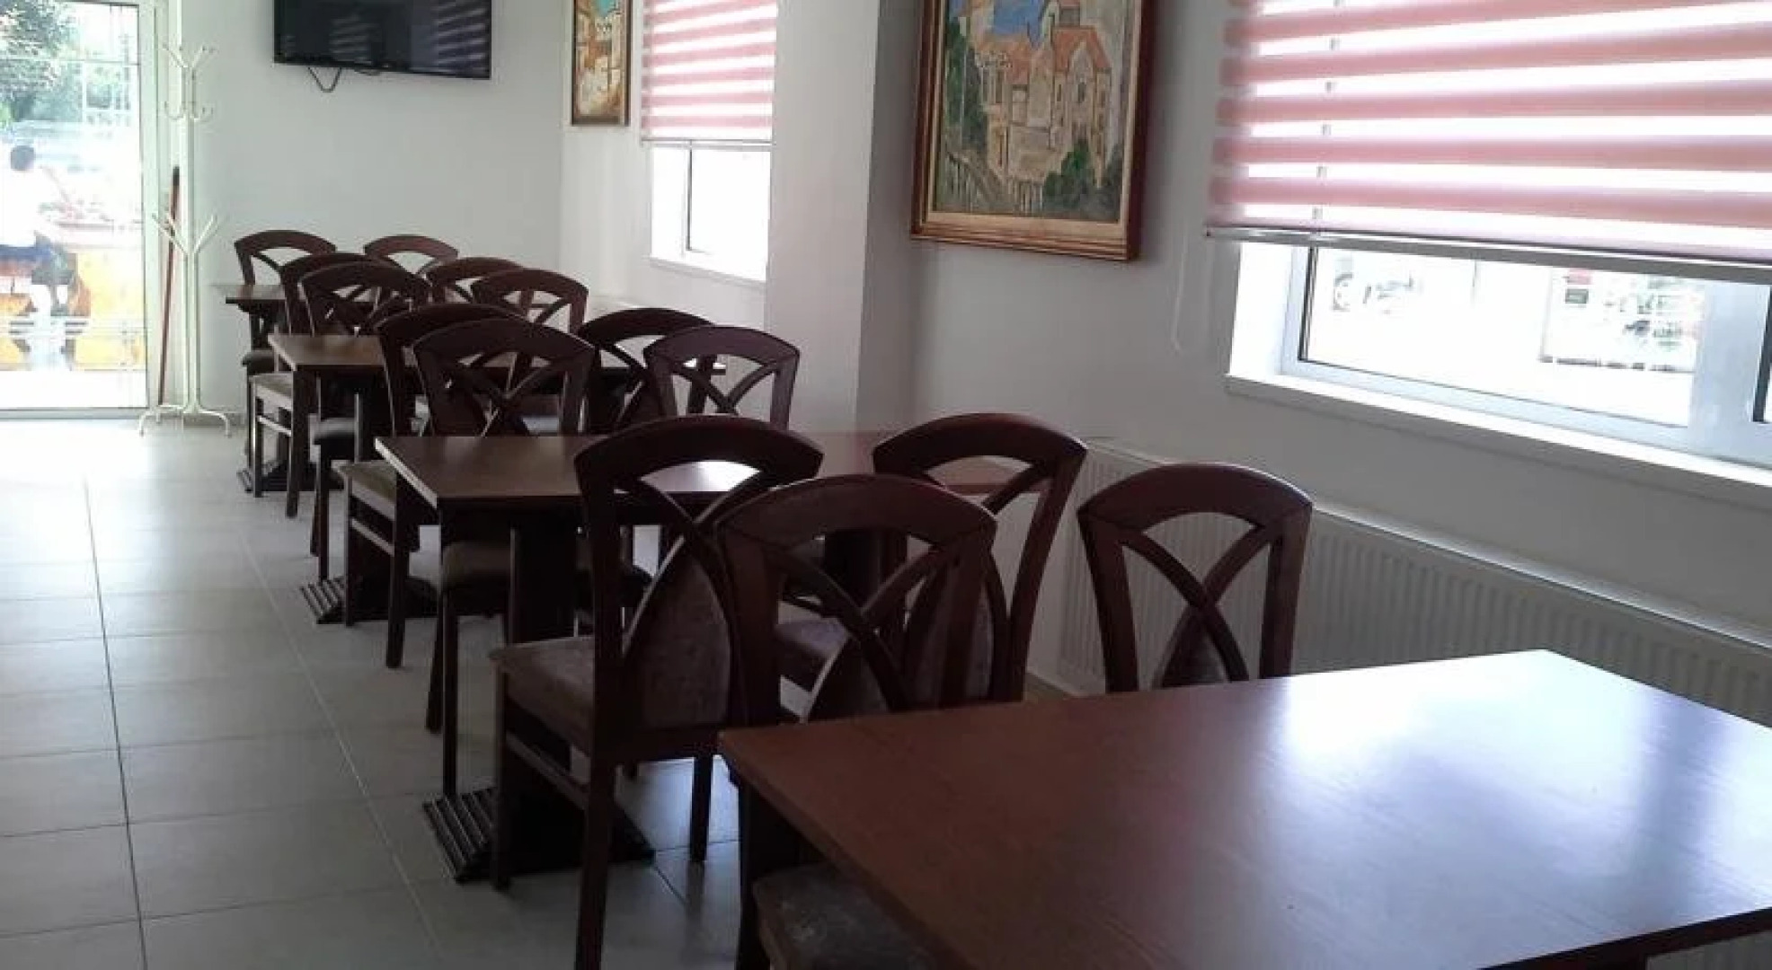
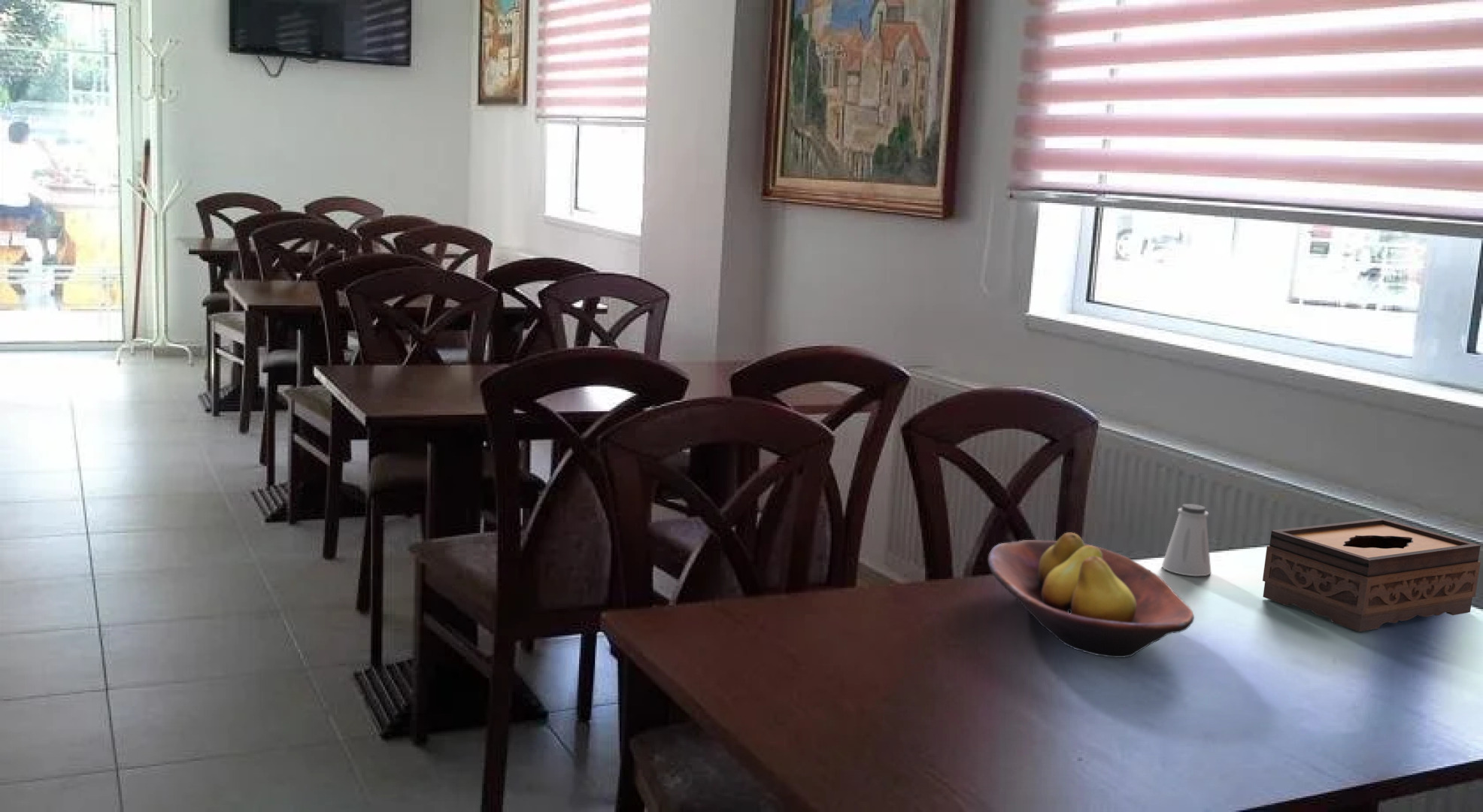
+ fruit bowl (1084, 583)
+ saltshaker (1190, 538)
+ tissue box (1370, 571)
